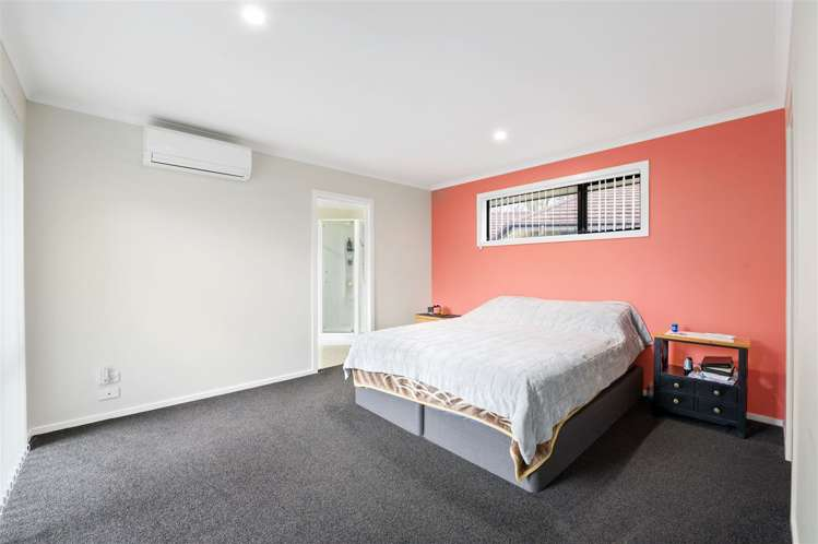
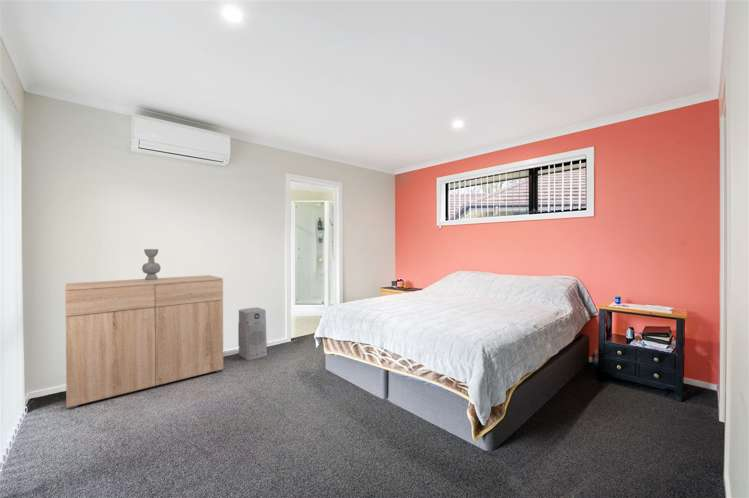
+ decorative vase (151, 264)
+ air purifier (252, 332)
+ dresser (151, 330)
